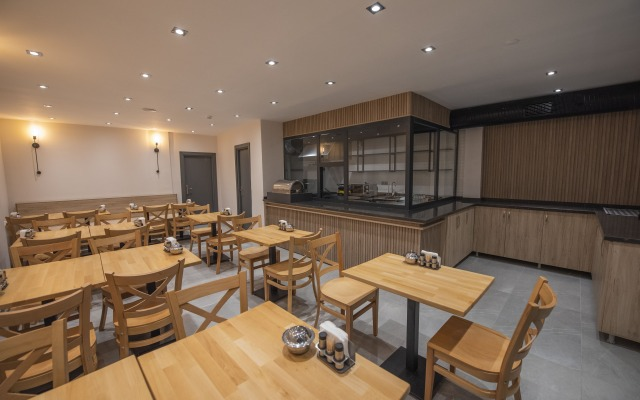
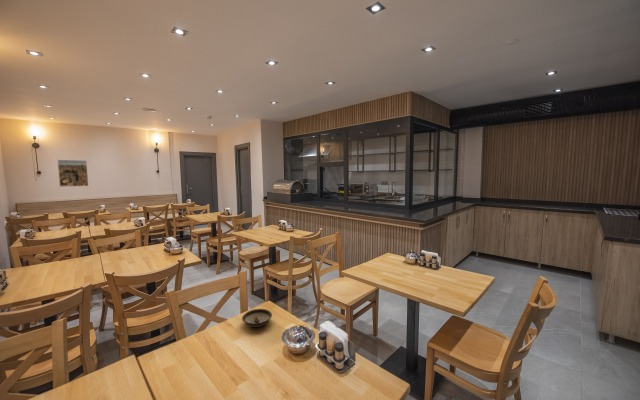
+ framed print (73, 173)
+ saucer (257, 319)
